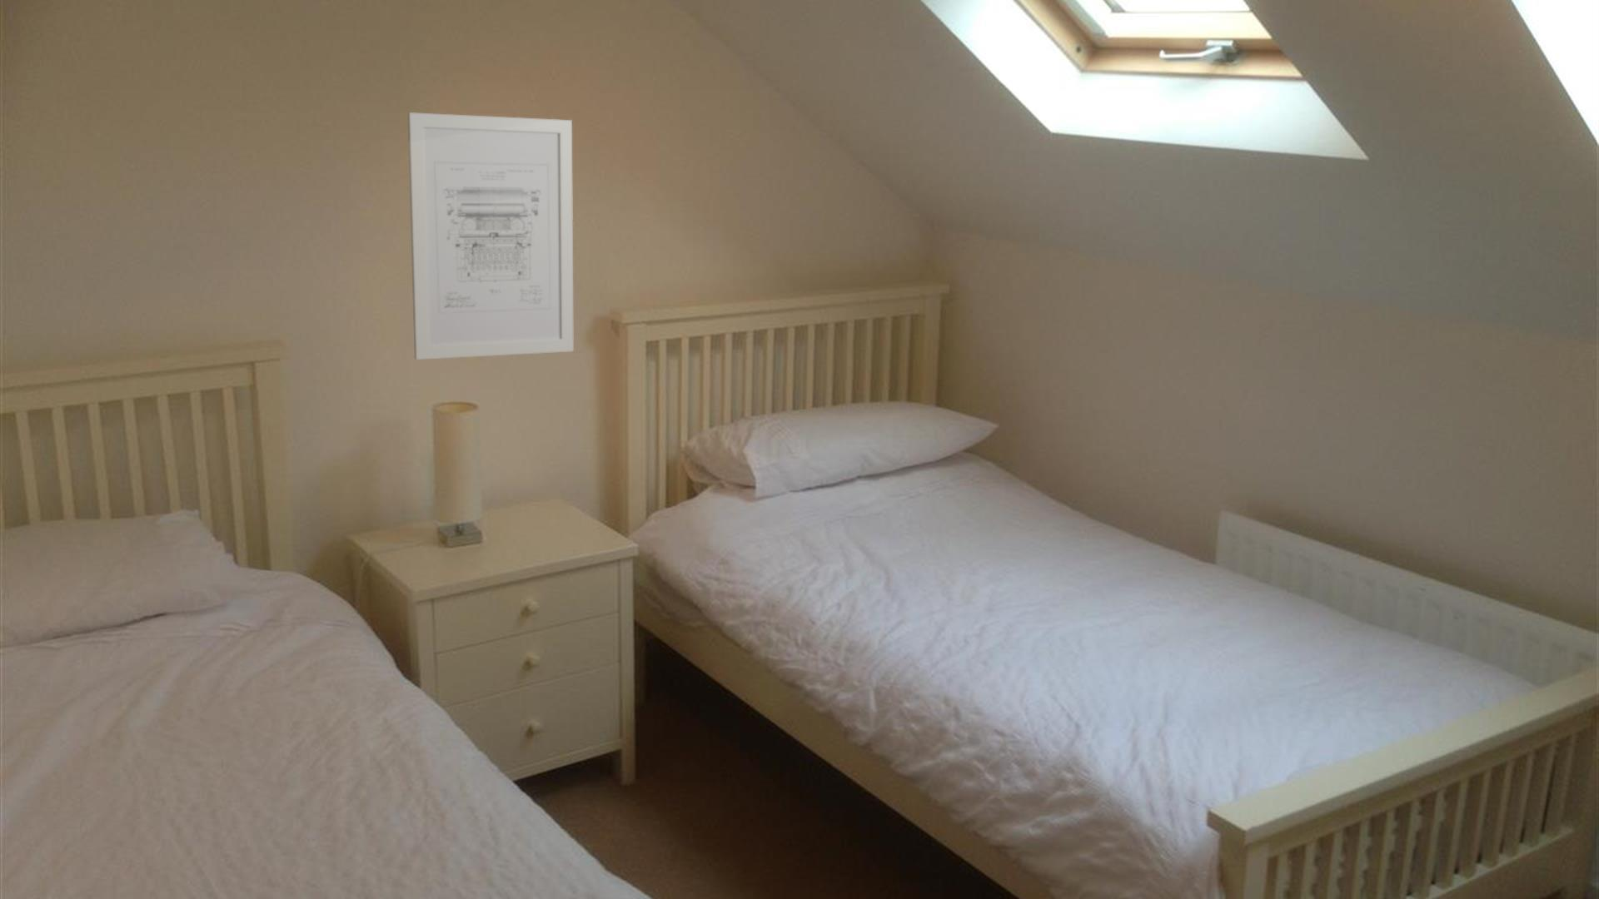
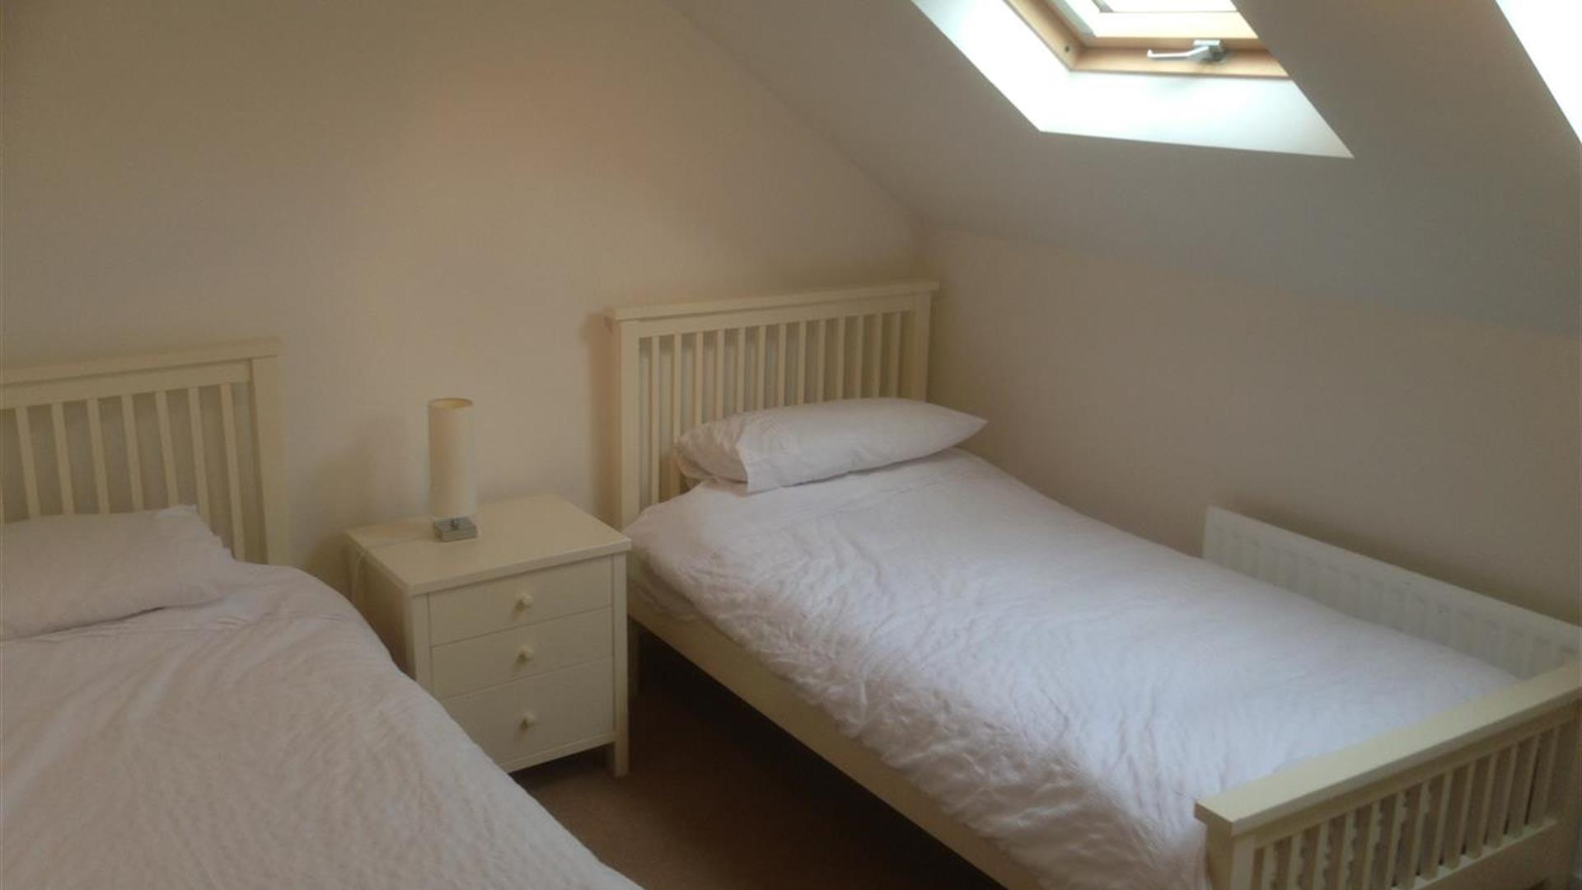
- wall art (494, 237)
